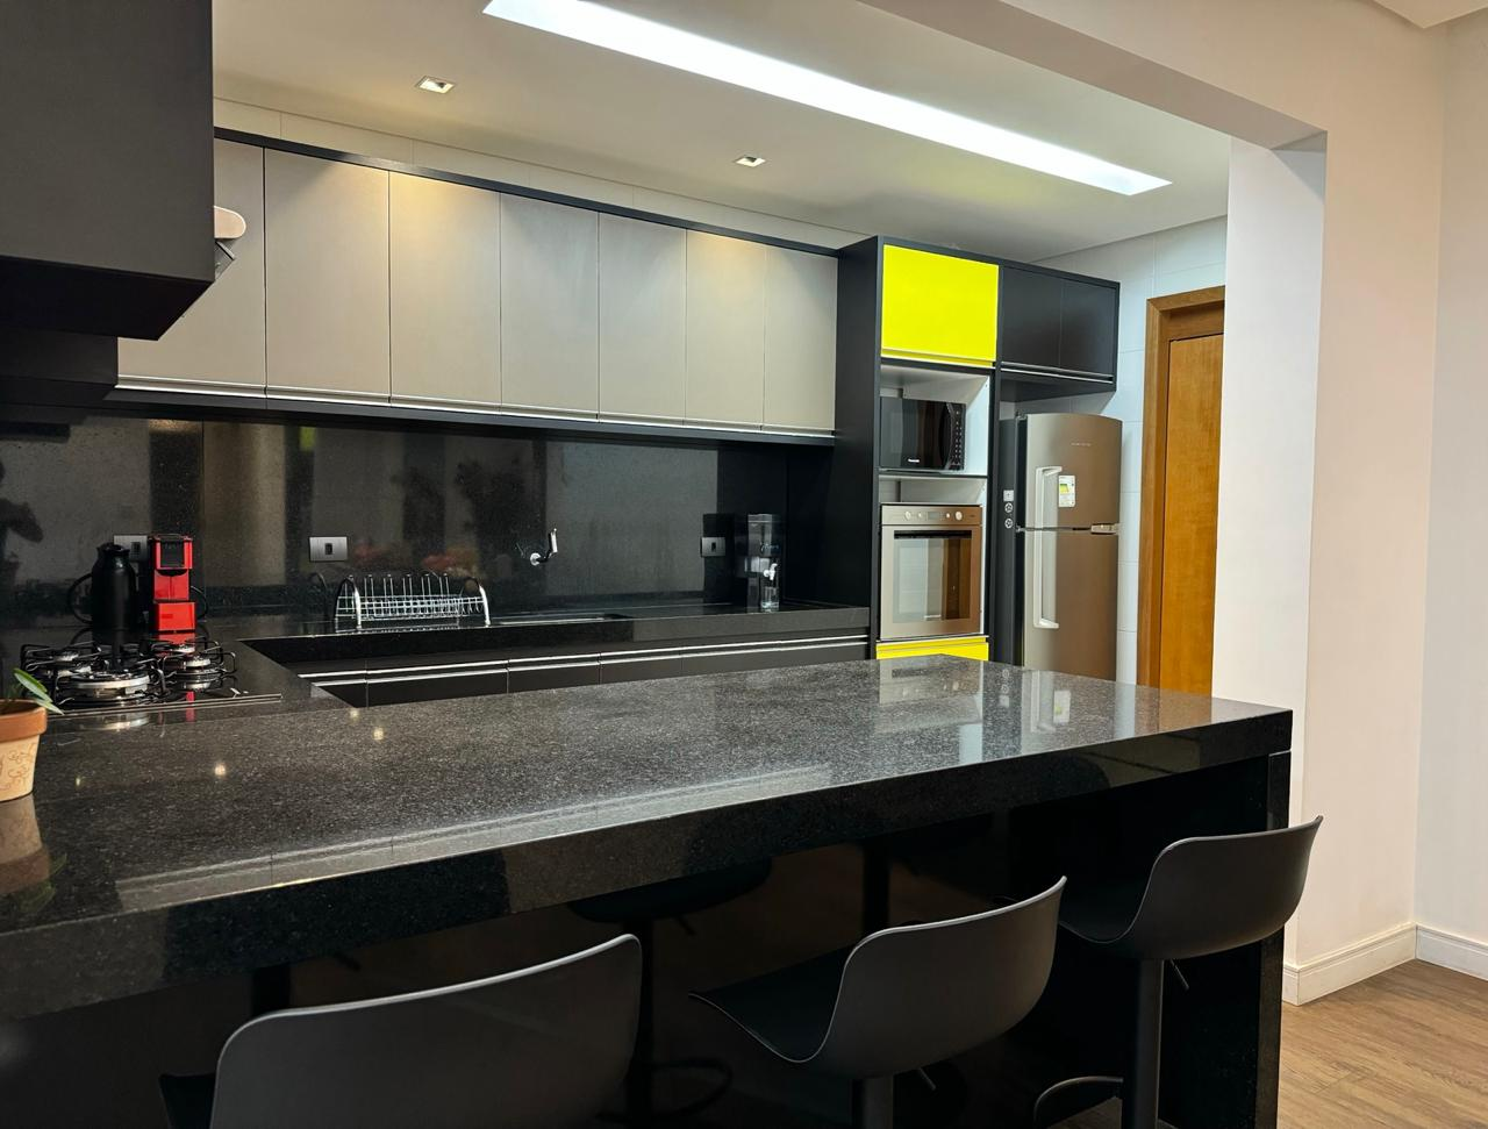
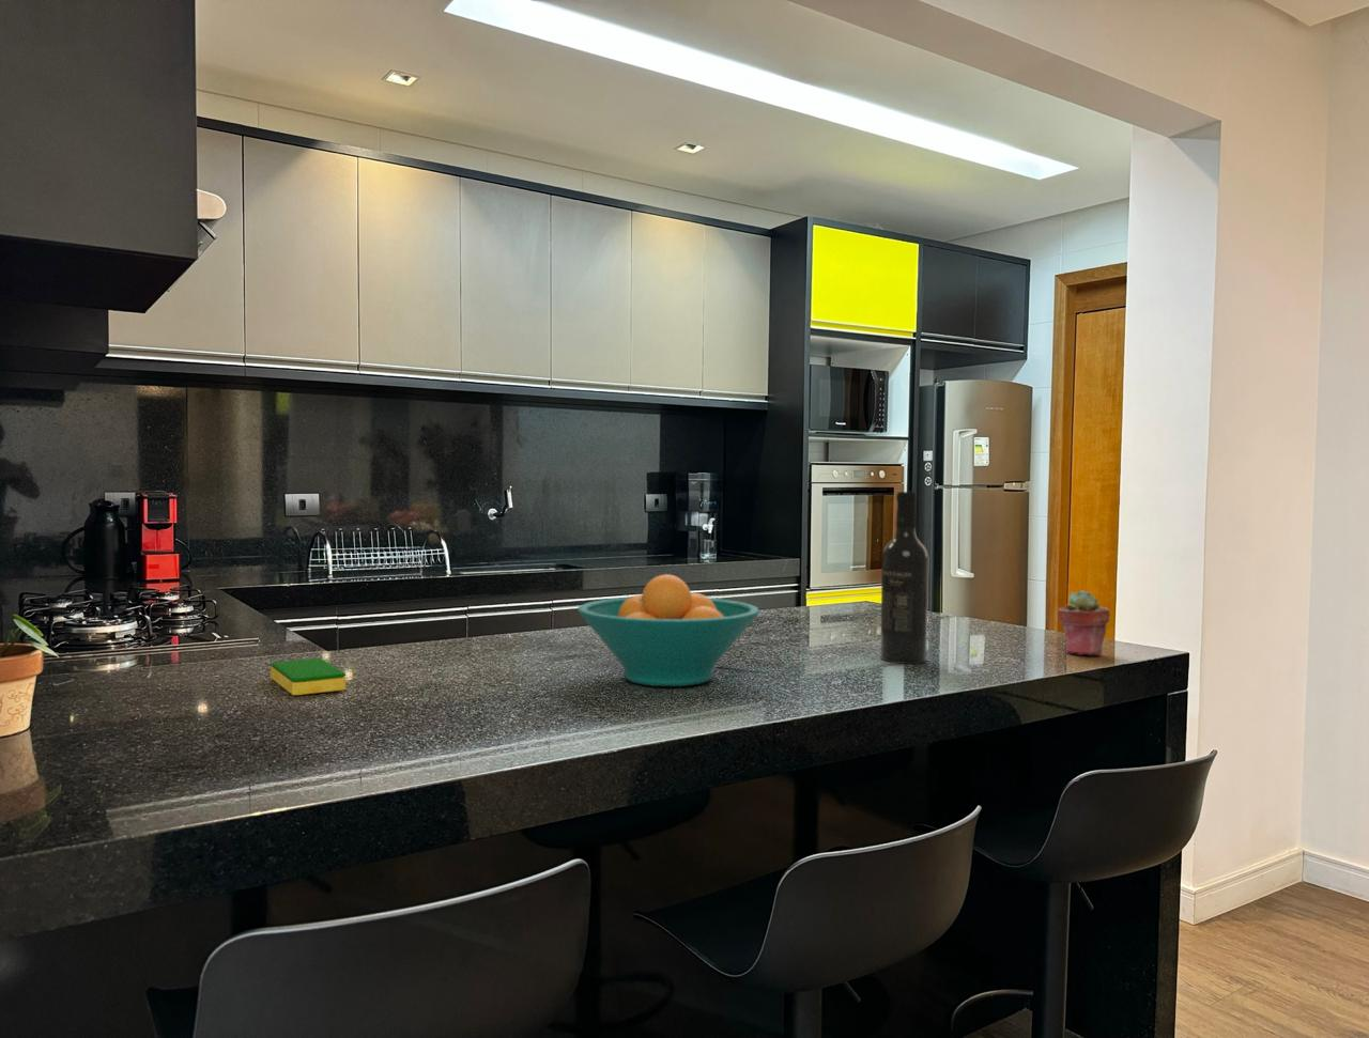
+ fruit bowl (668, 627)
+ wine bottle (904, 576)
+ dish sponge (307, 676)
+ potted succulent (1083, 621)
